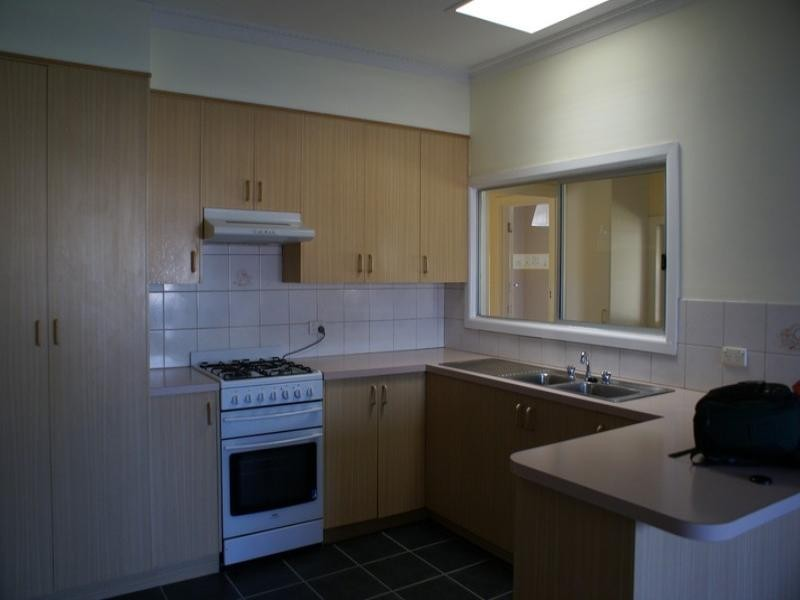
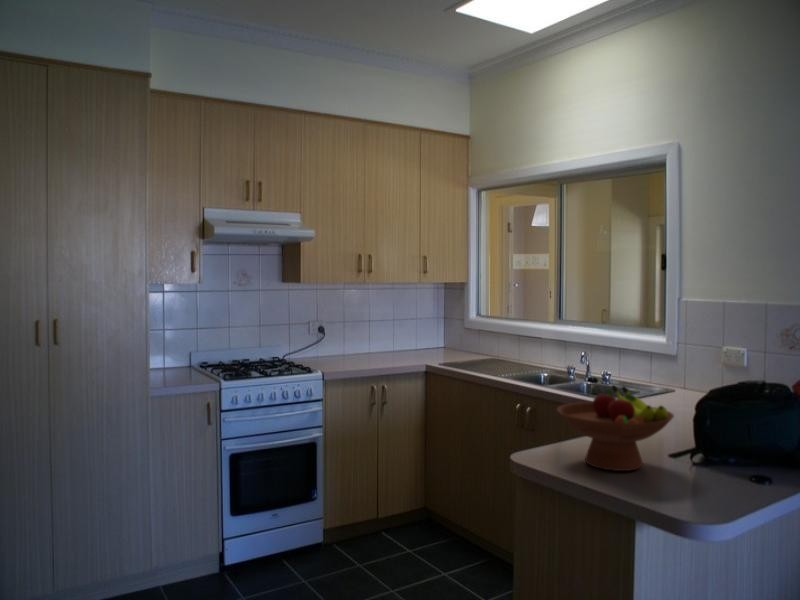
+ fruit bowl (613, 427)
